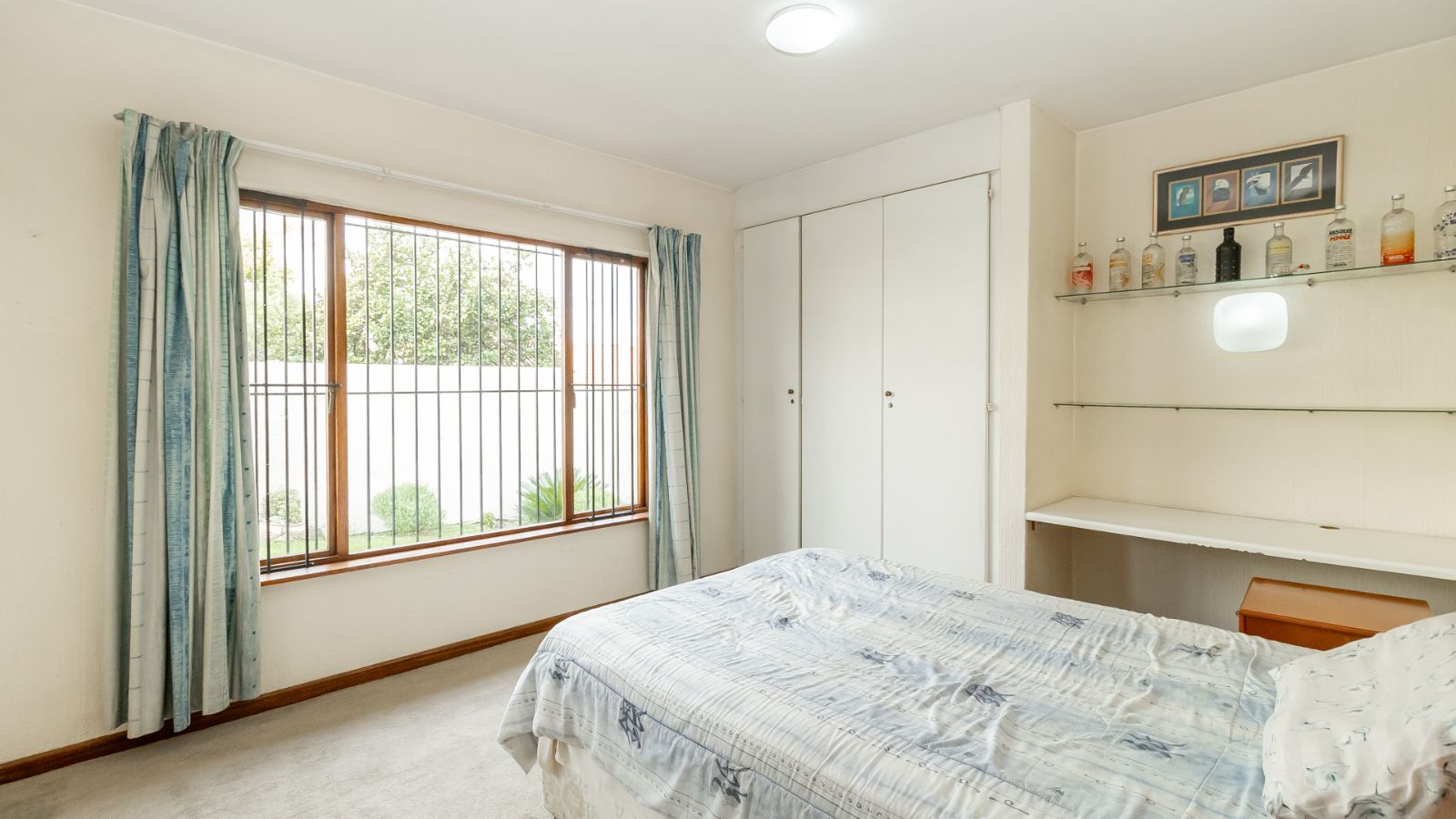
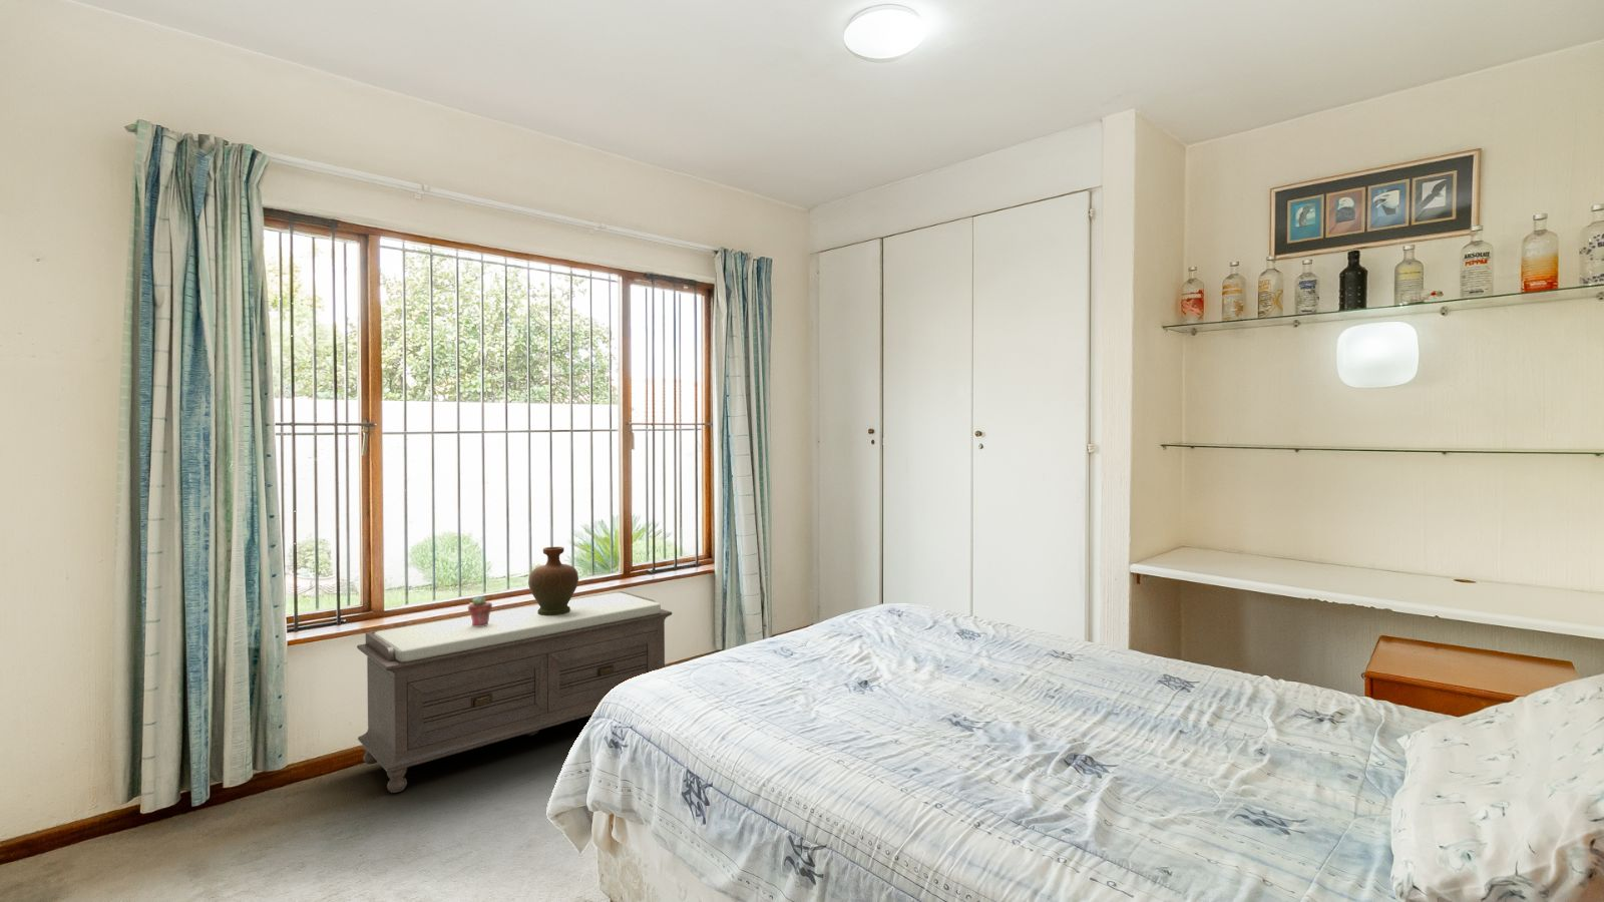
+ decorative vase (553, 579)
+ bench (529, 674)
+ potted succulent (479, 609)
